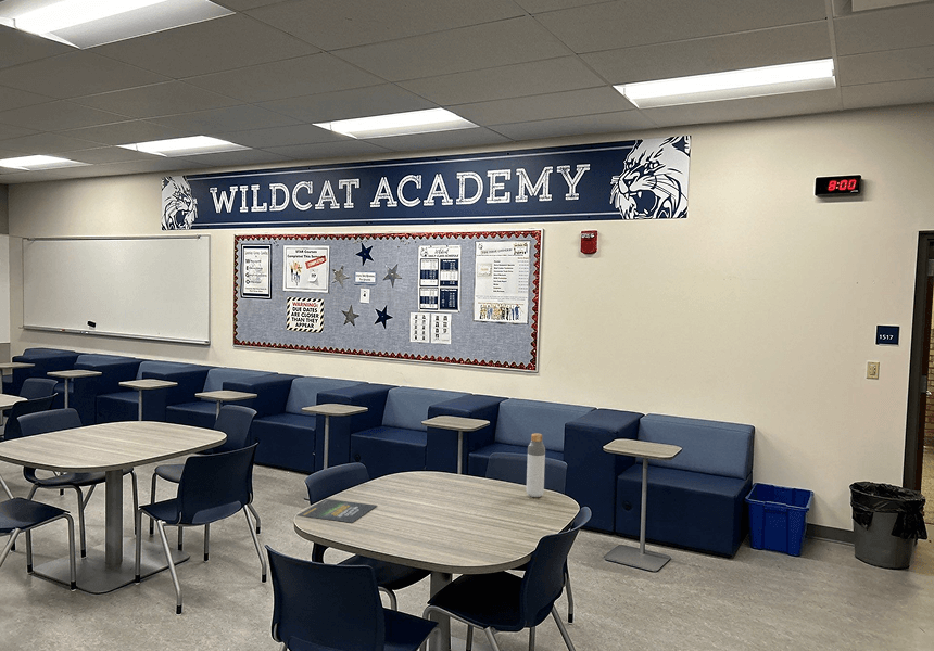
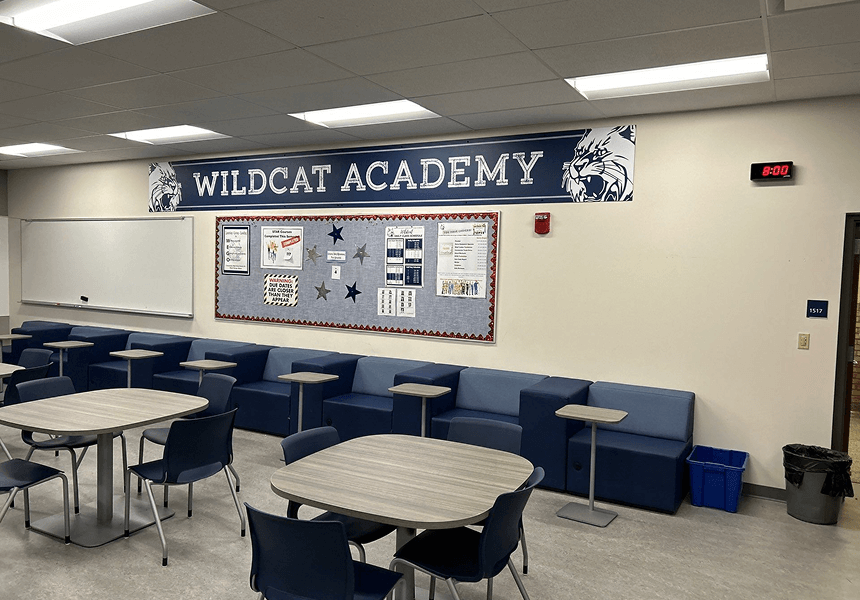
- bottle (535, 464)
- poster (338, 510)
